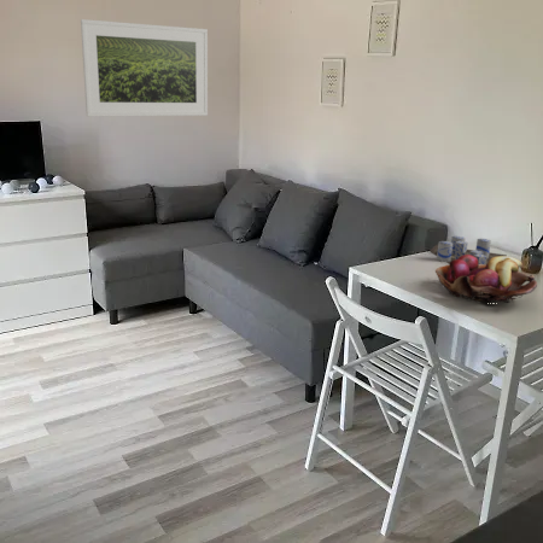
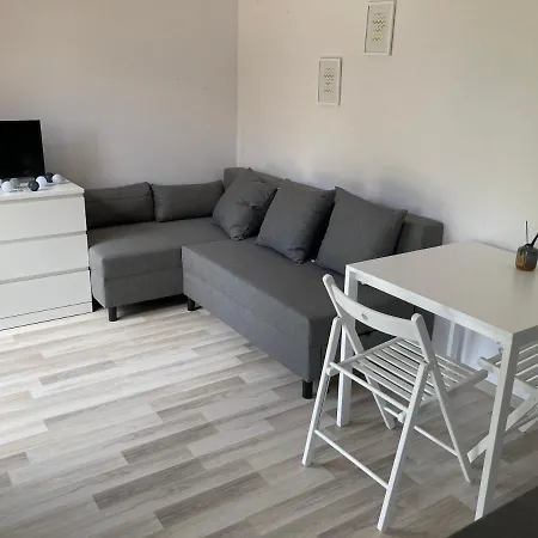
- fruit basket (486, 275)
- candle (465, 249)
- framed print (148, 71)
